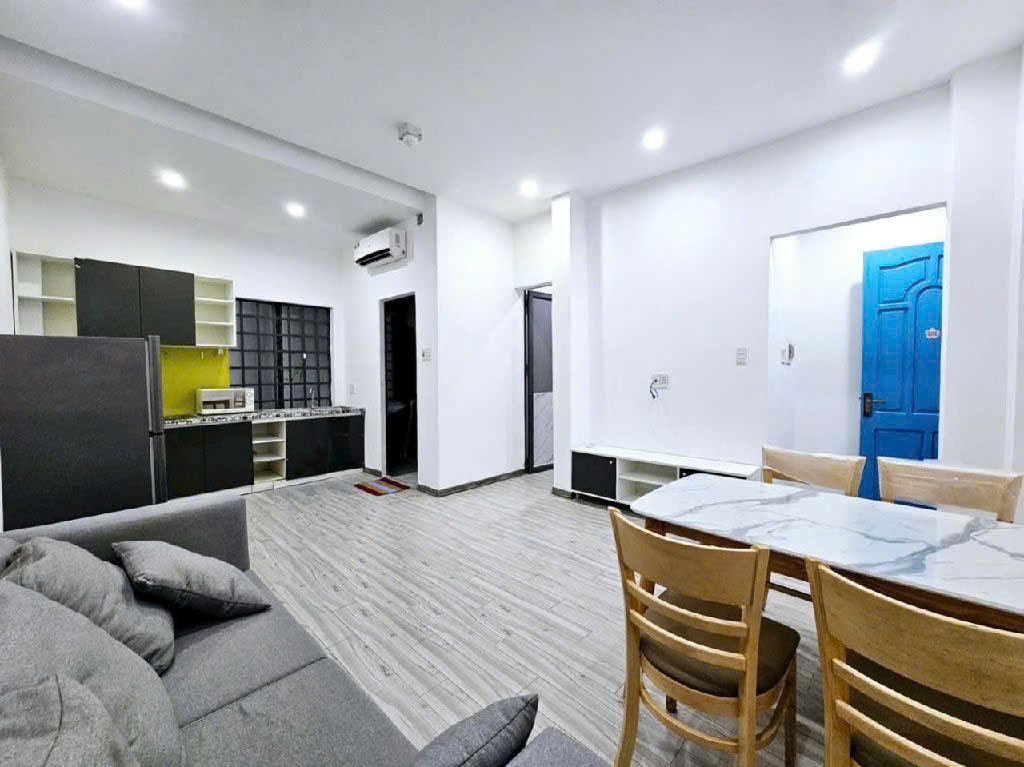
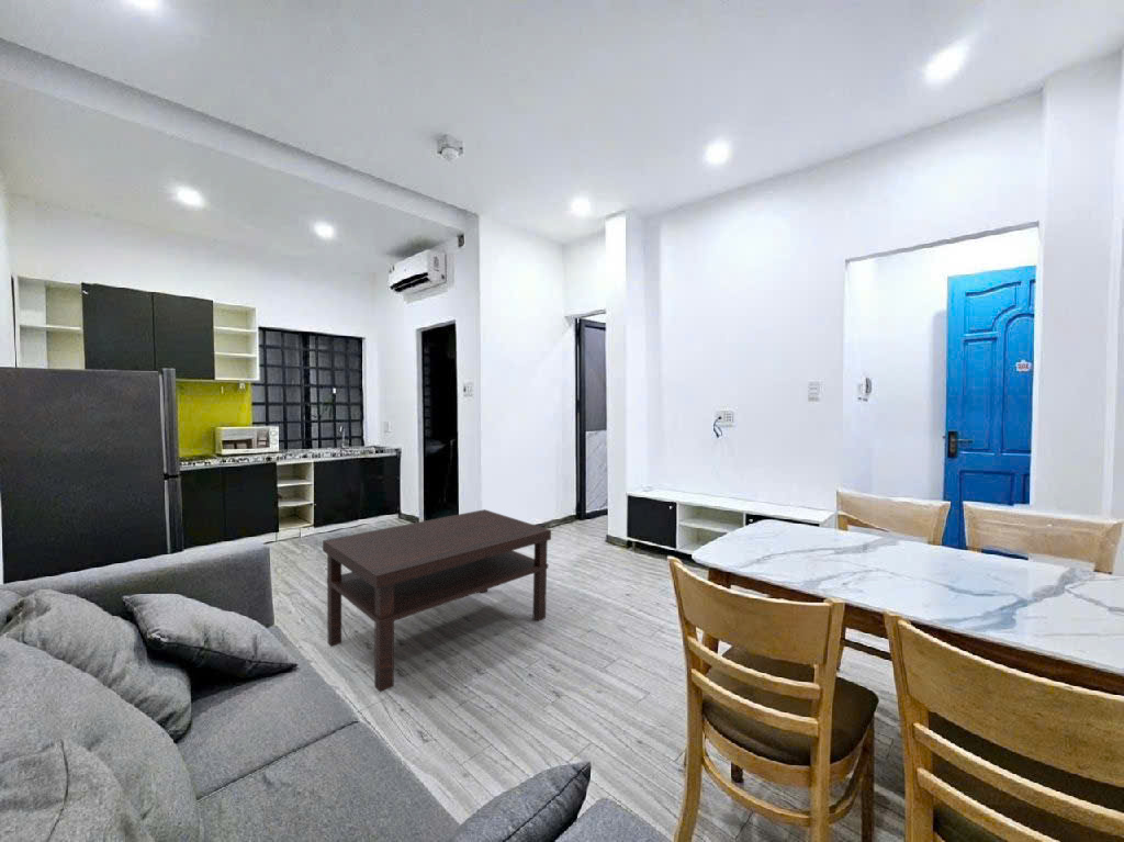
+ coffee table (443, 582)
